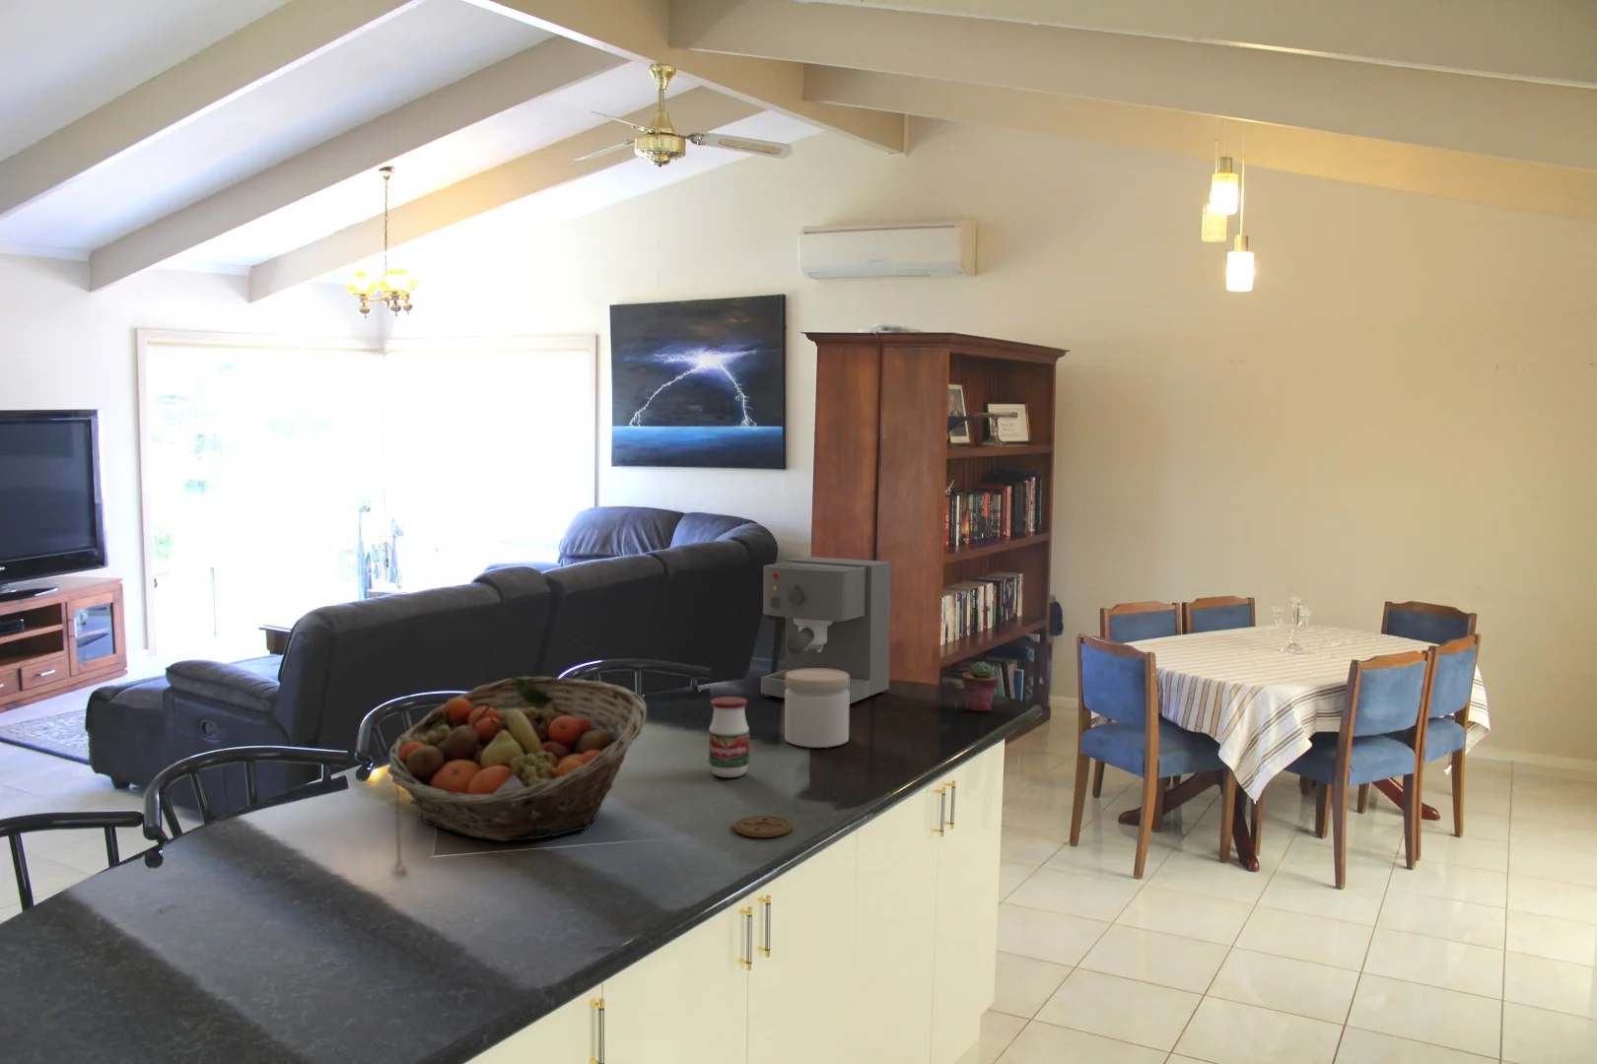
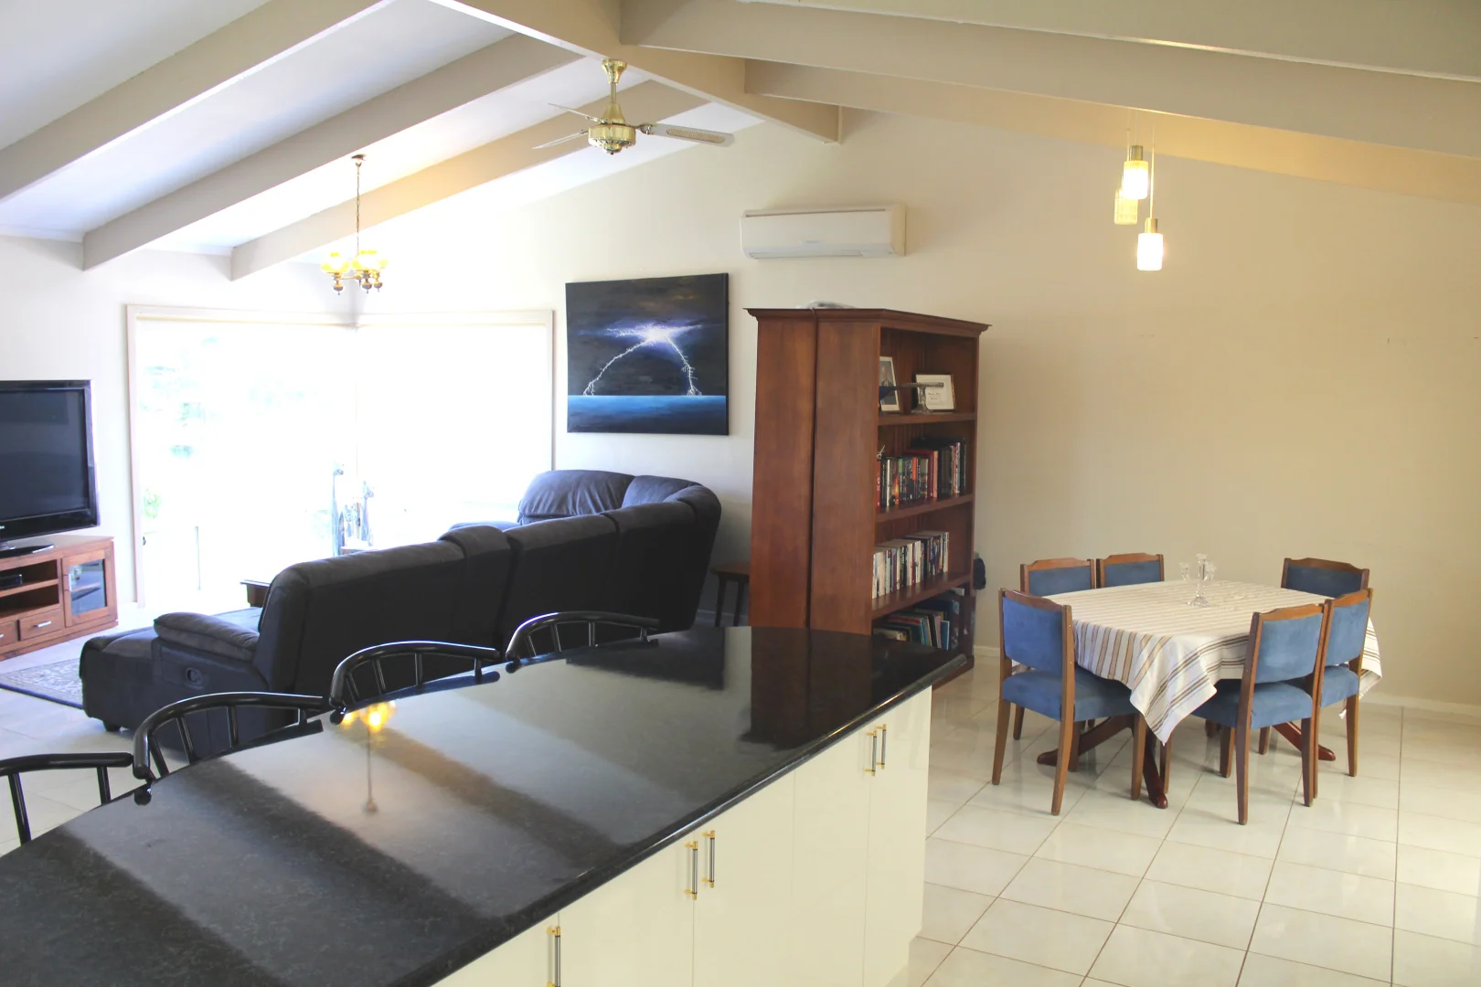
- jar (816, 708)
- coaster (762, 825)
- potted succulent (980, 685)
- coffee maker (829, 629)
- fruit basket (518, 753)
- jar (728, 737)
